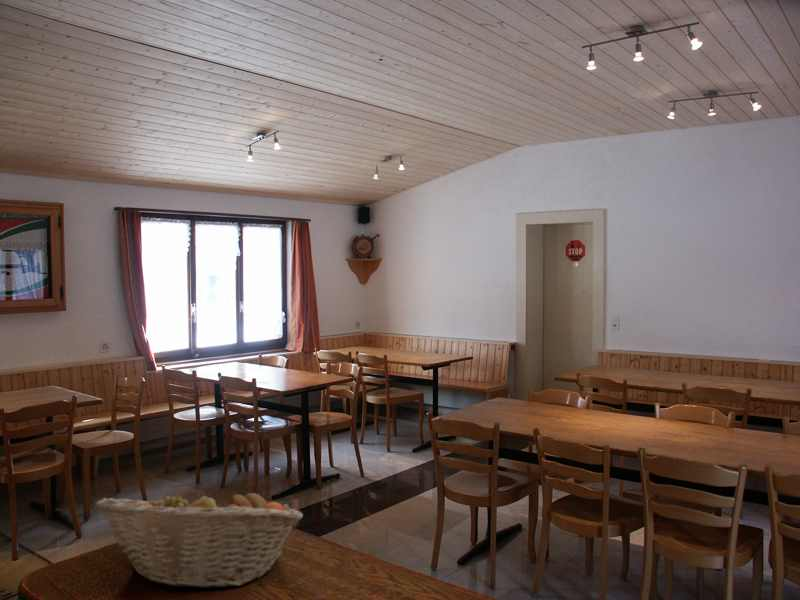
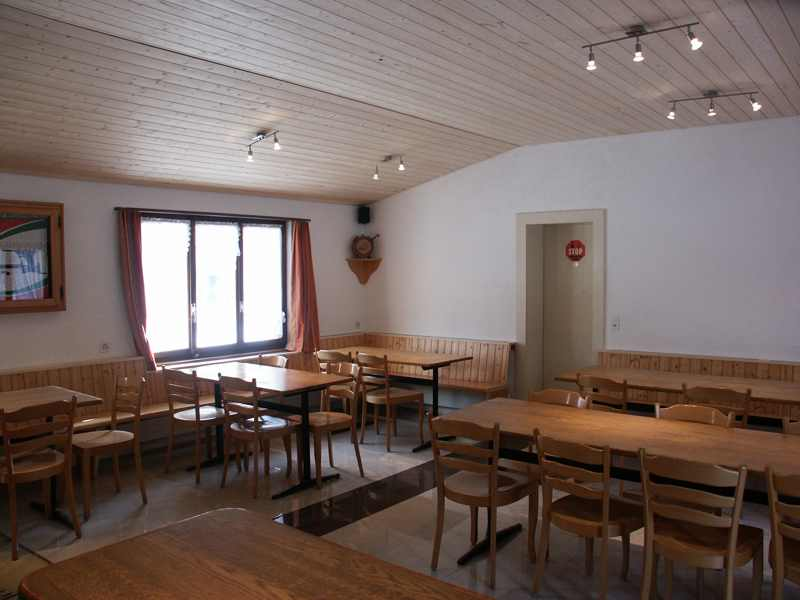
- fruit basket (200, 524)
